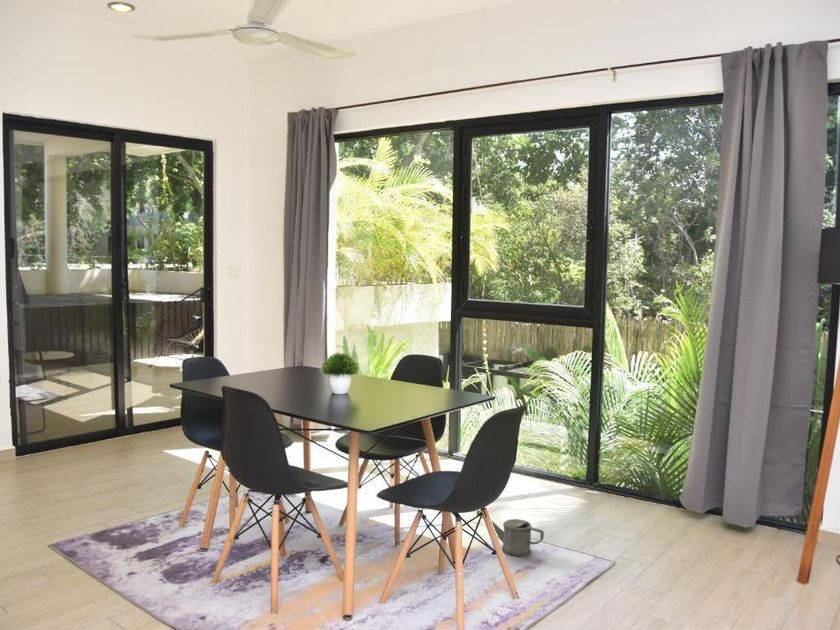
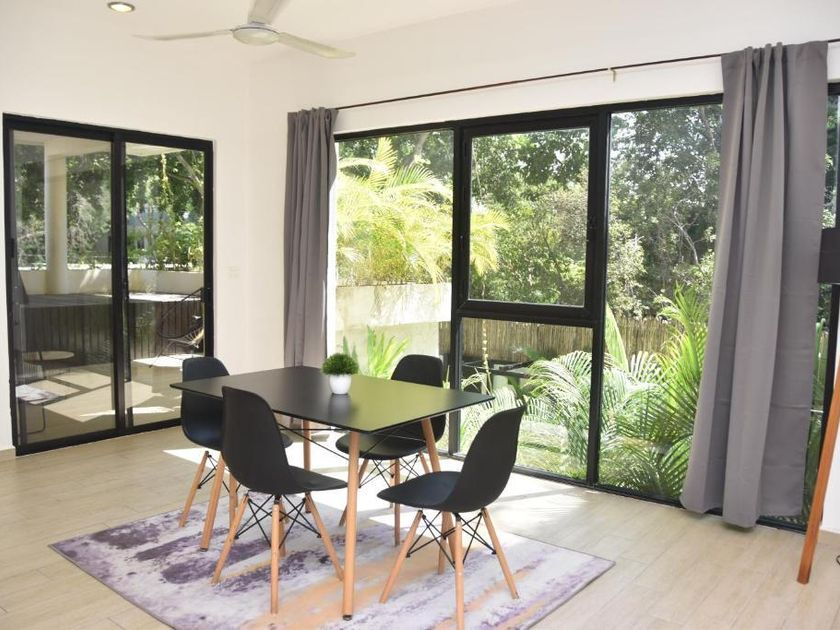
- watering can (509, 532)
